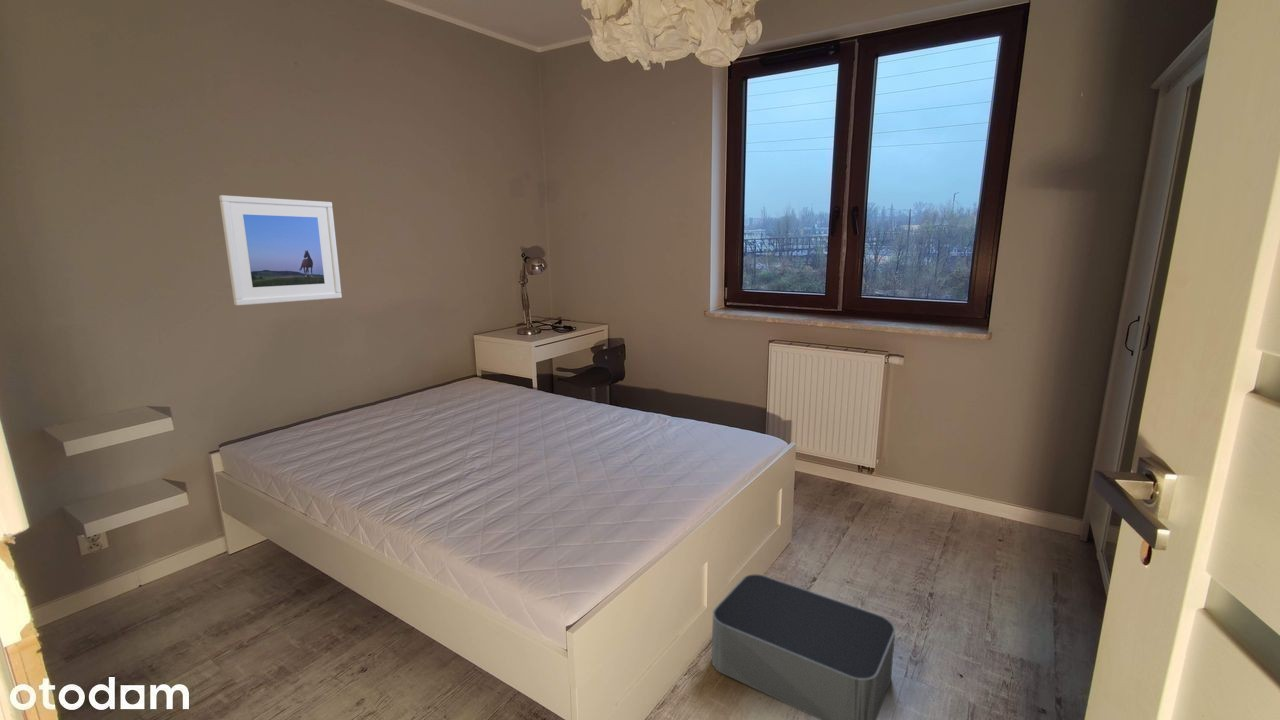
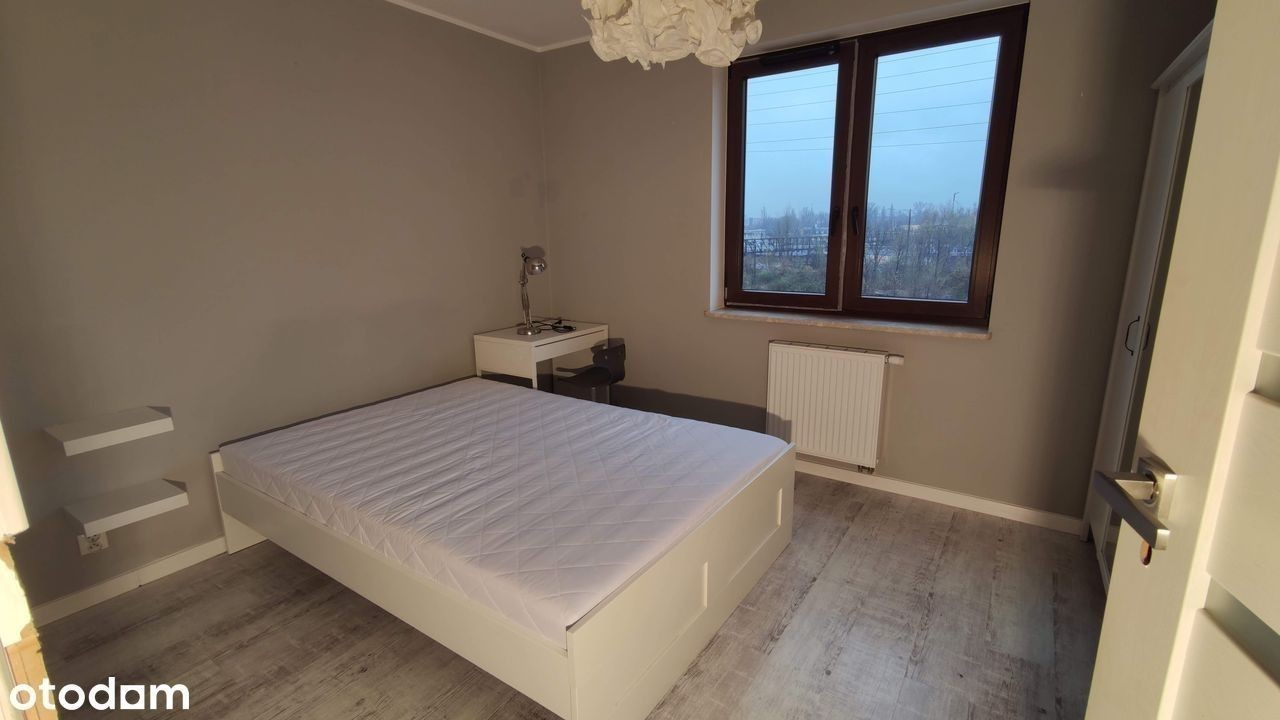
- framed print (285, 251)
- storage bin (800, 644)
